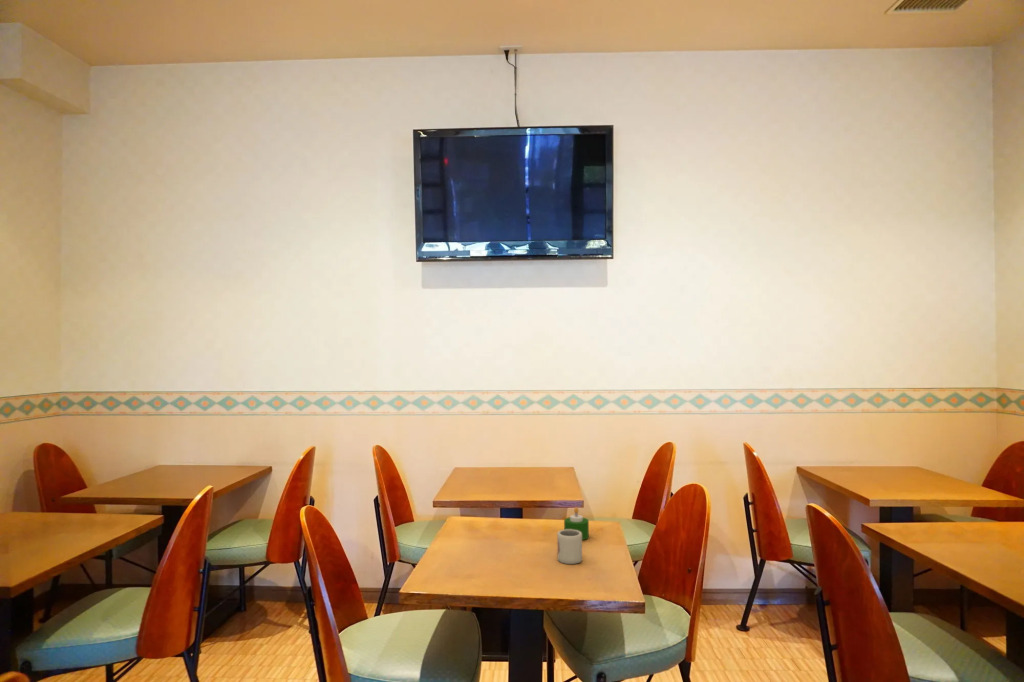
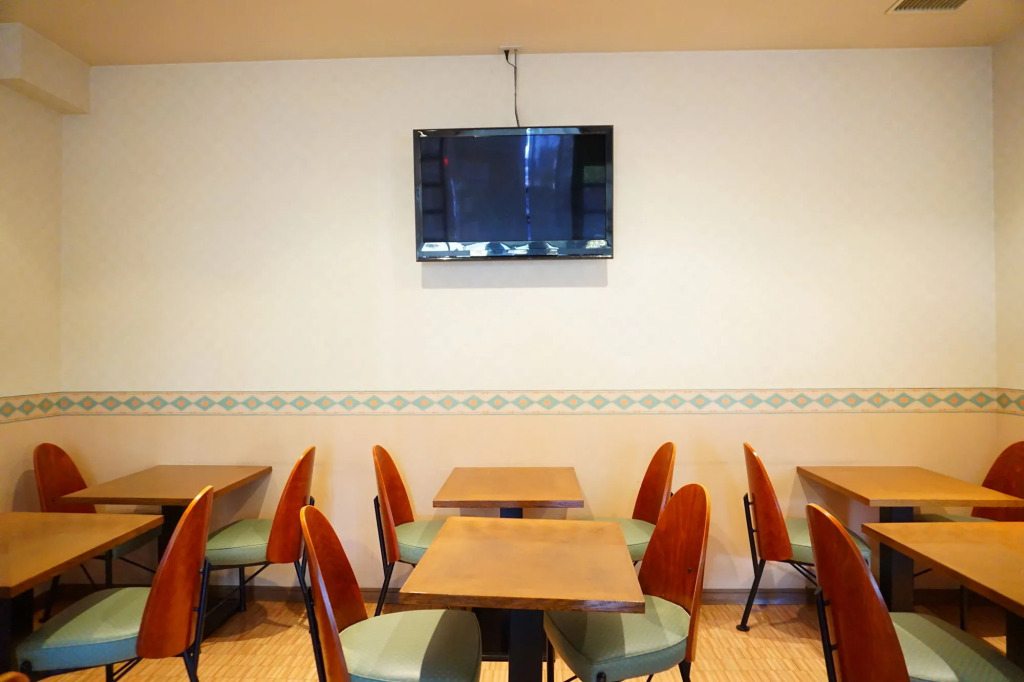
- candle (576, 521)
- cup (570, 545)
